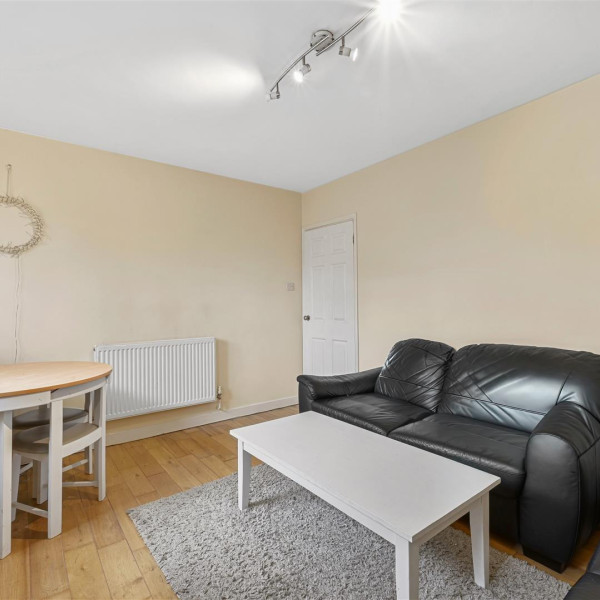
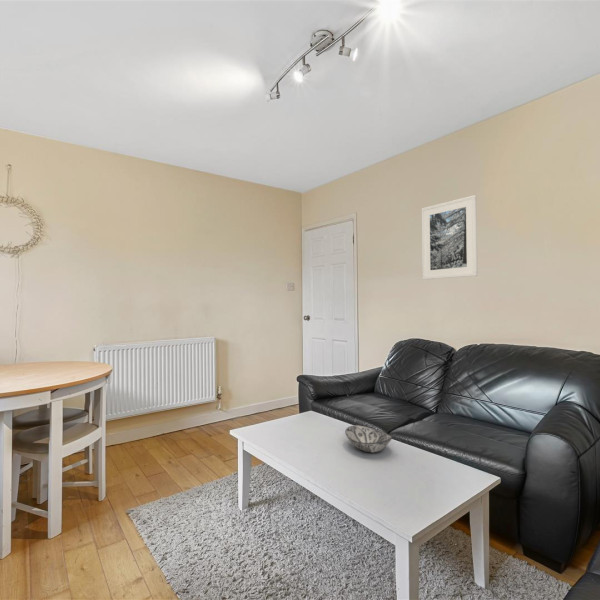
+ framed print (447, 239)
+ decorative bowl (368, 440)
